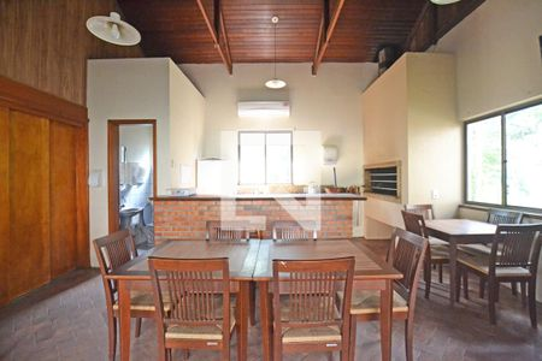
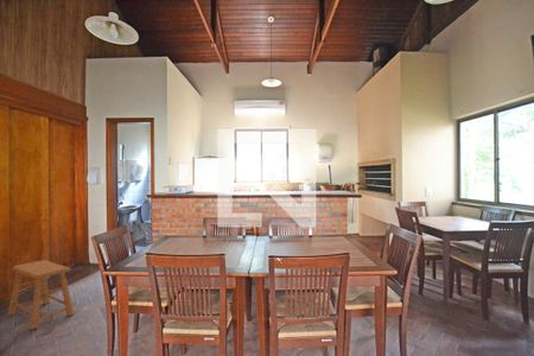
+ stool (40, 290)
